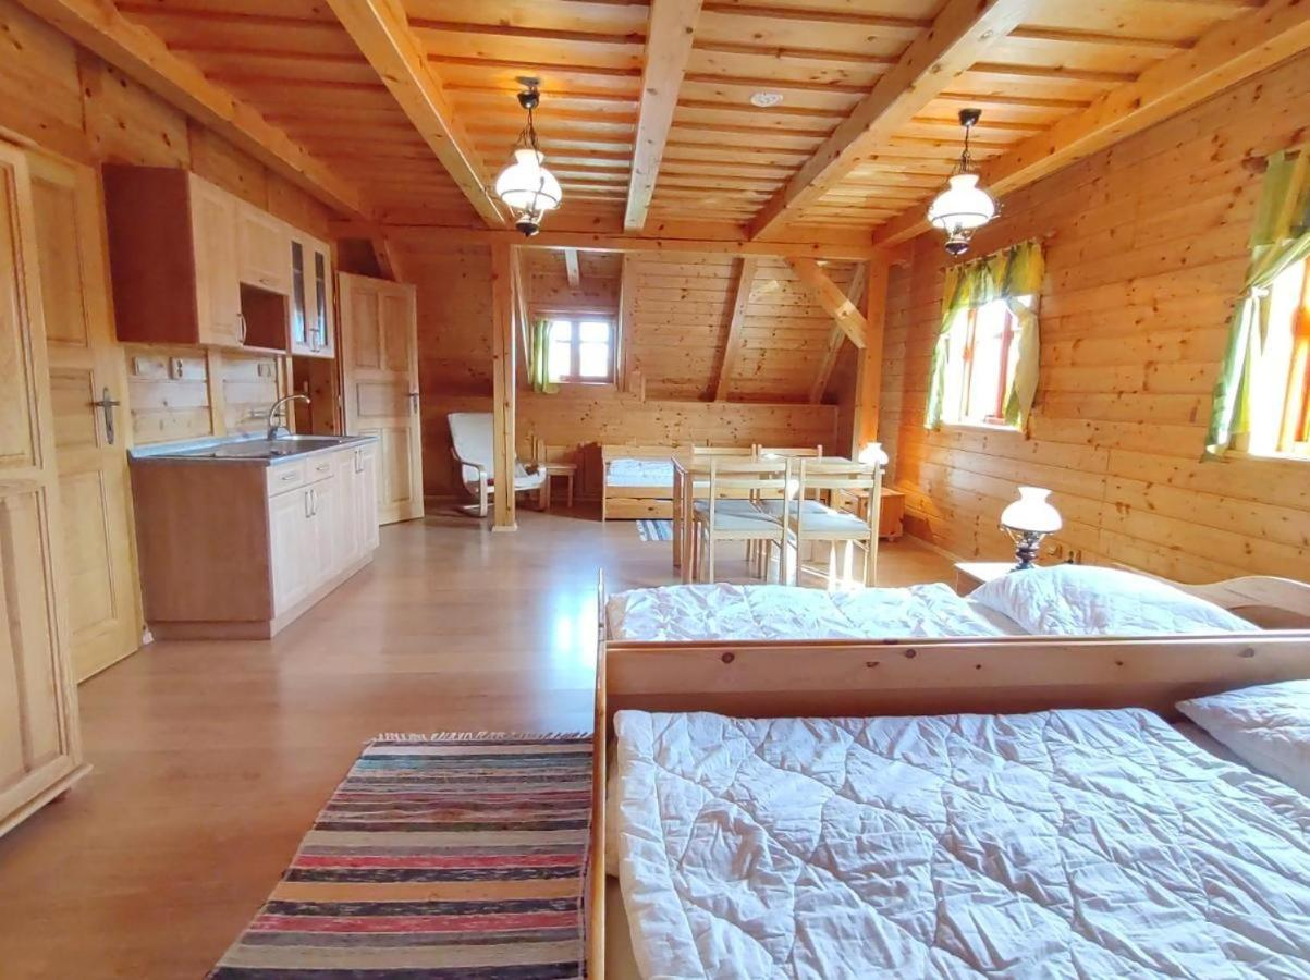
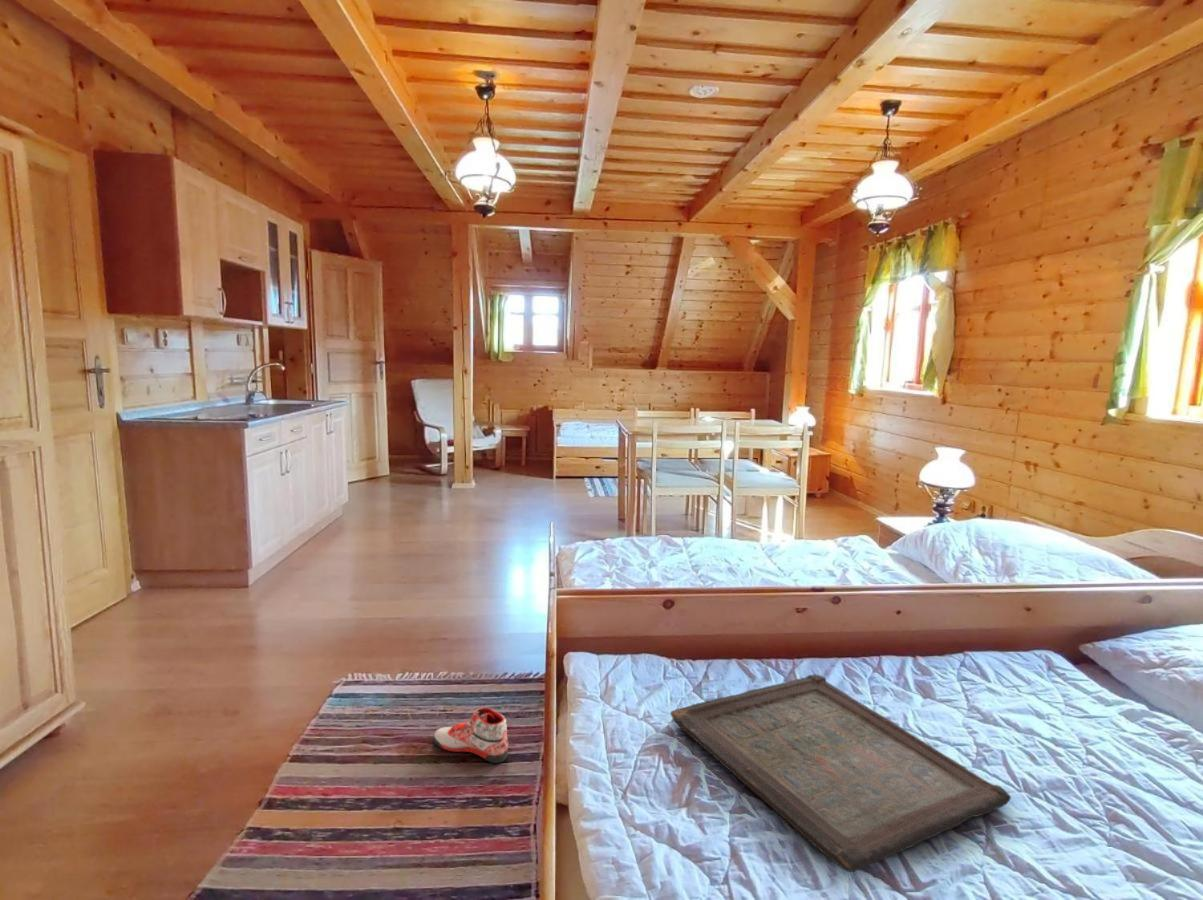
+ sneaker (470, 727)
+ serving tray (824, 751)
